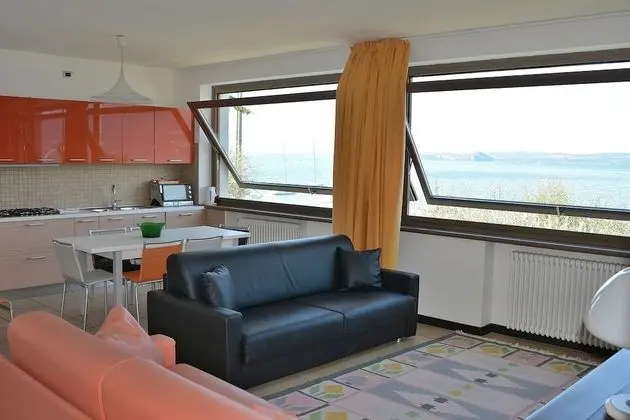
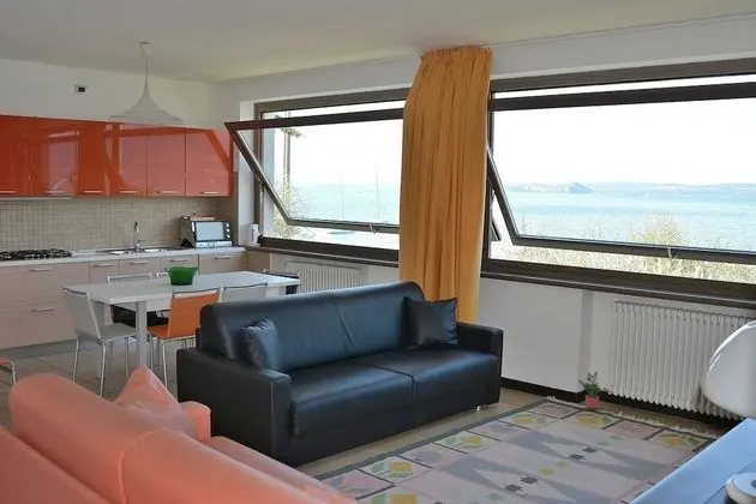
+ potted plant (594, 391)
